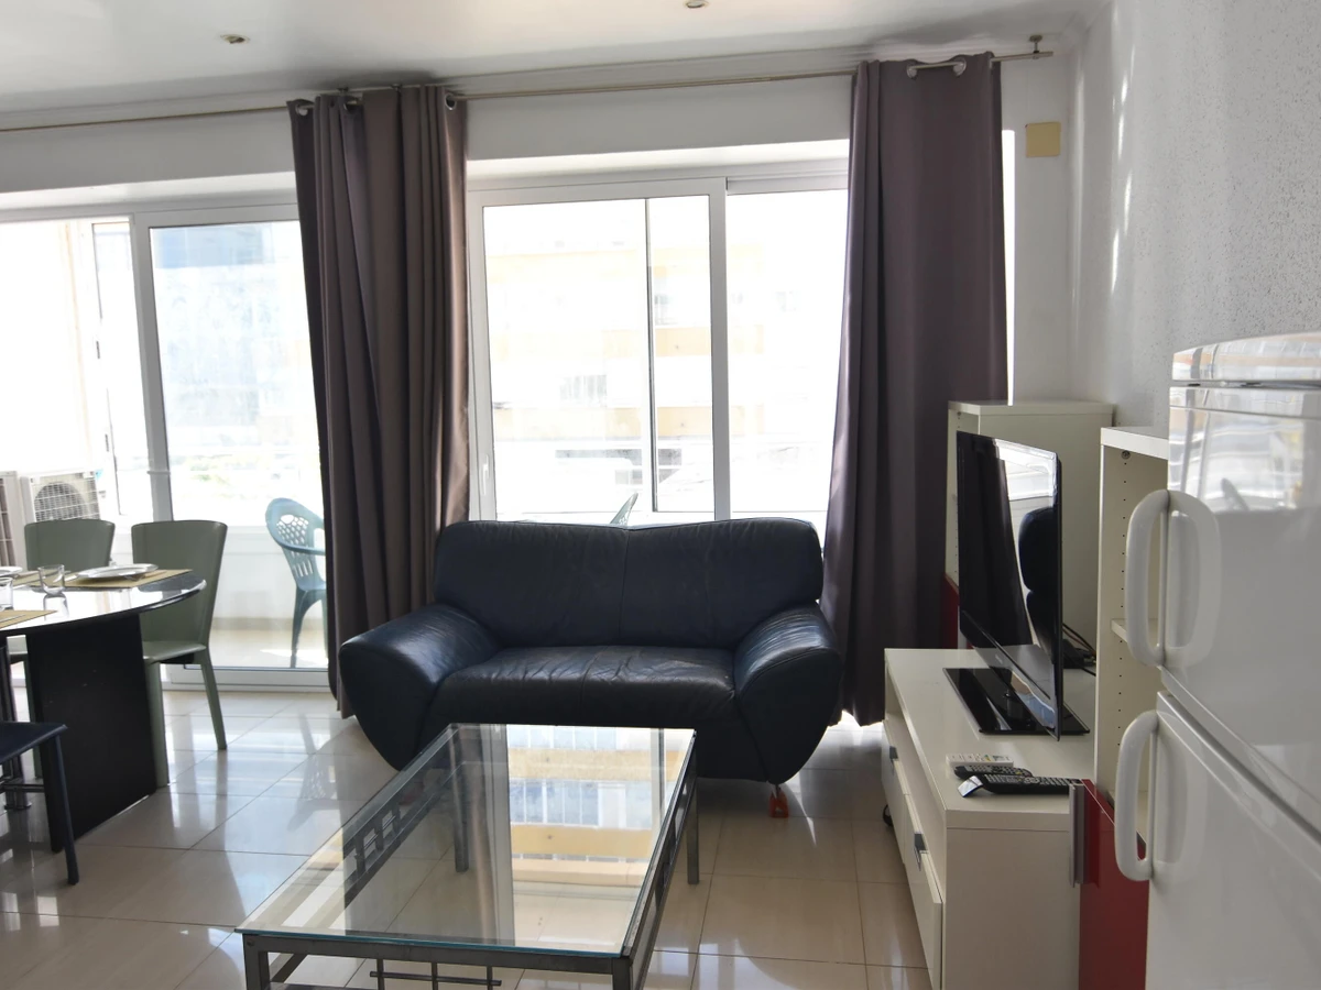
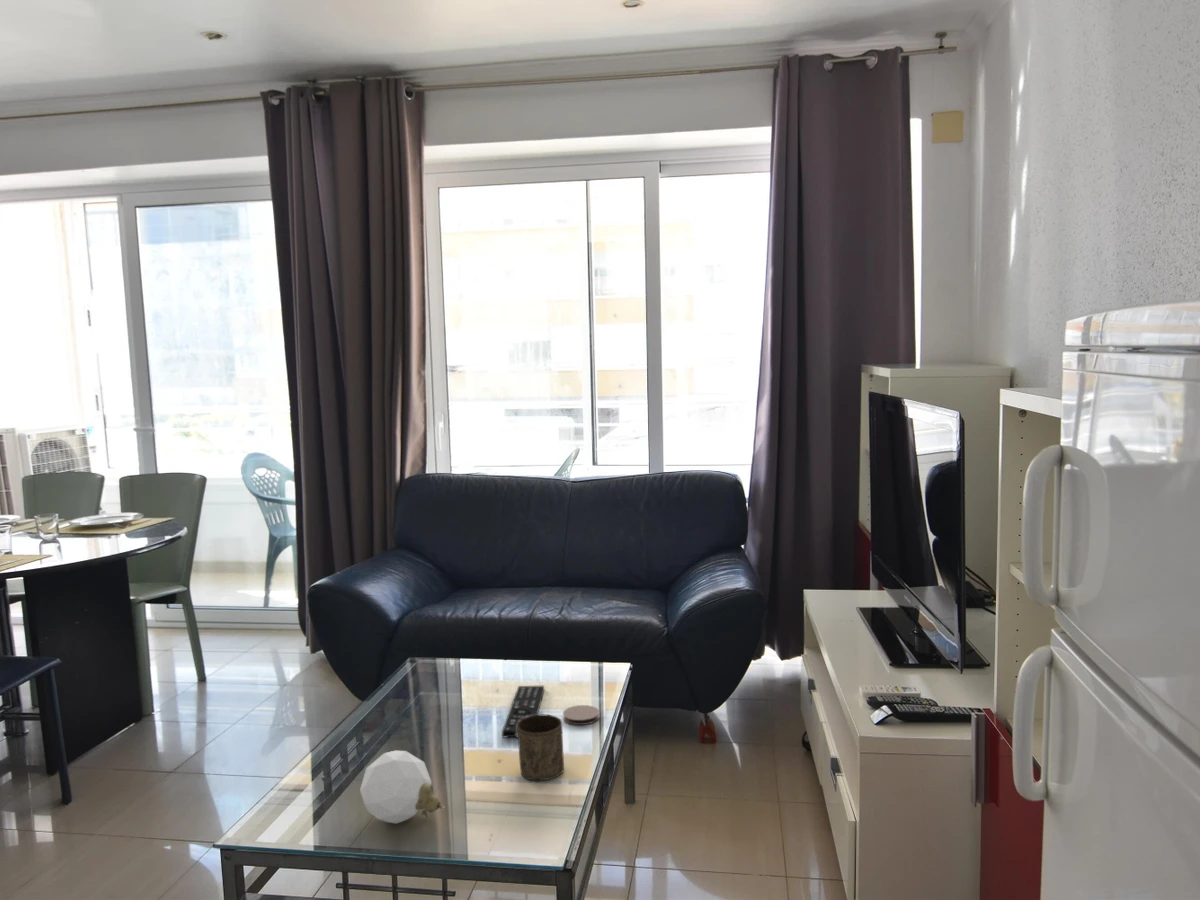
+ coaster (581, 714)
+ cup (540, 747)
+ remote control (524, 709)
+ decorative egg (401, 785)
